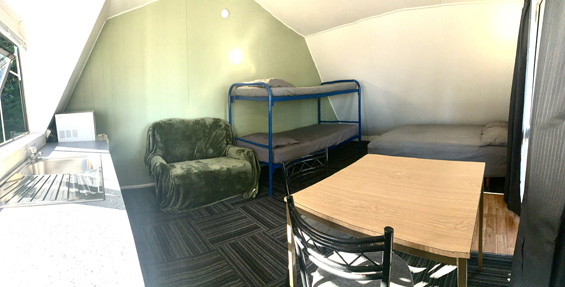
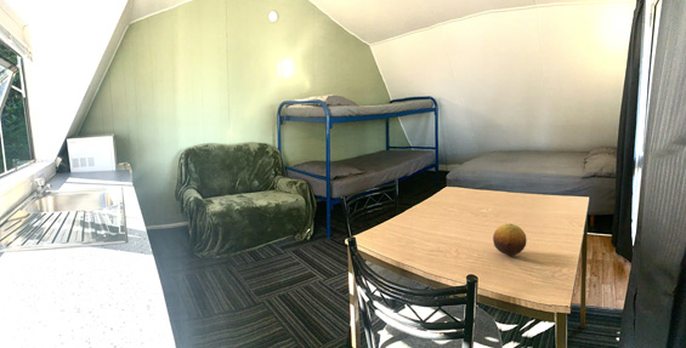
+ fruit (509, 239)
